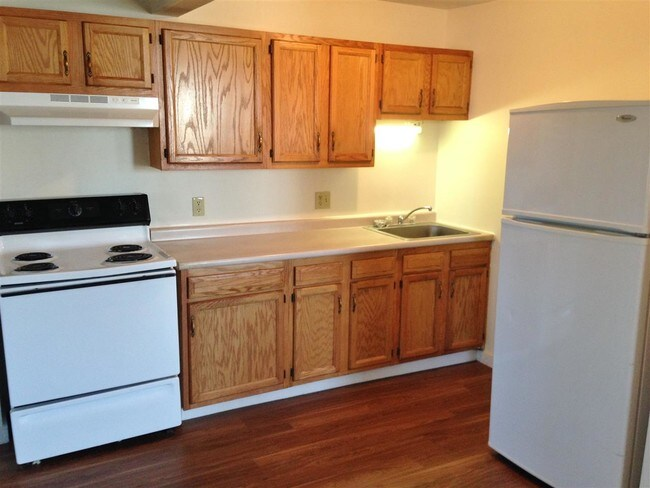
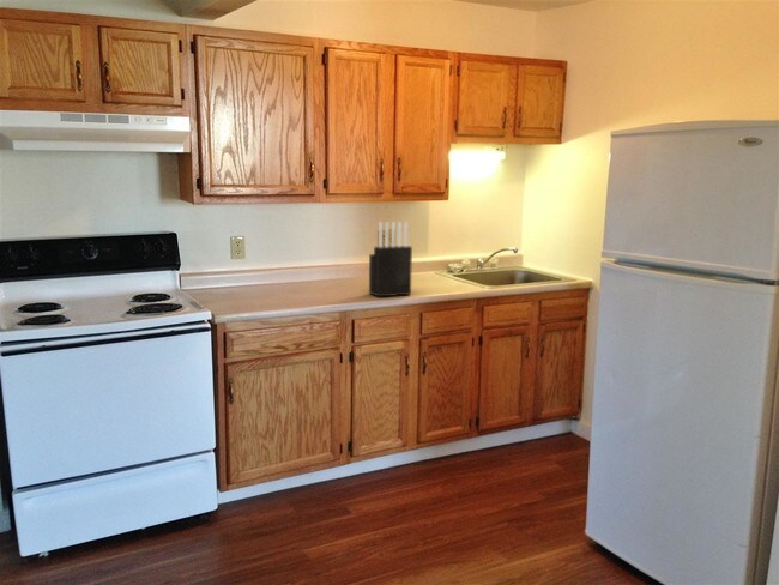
+ knife block (388, 258)
